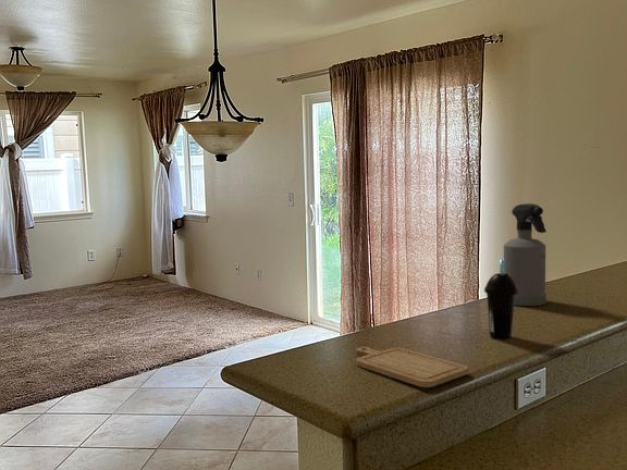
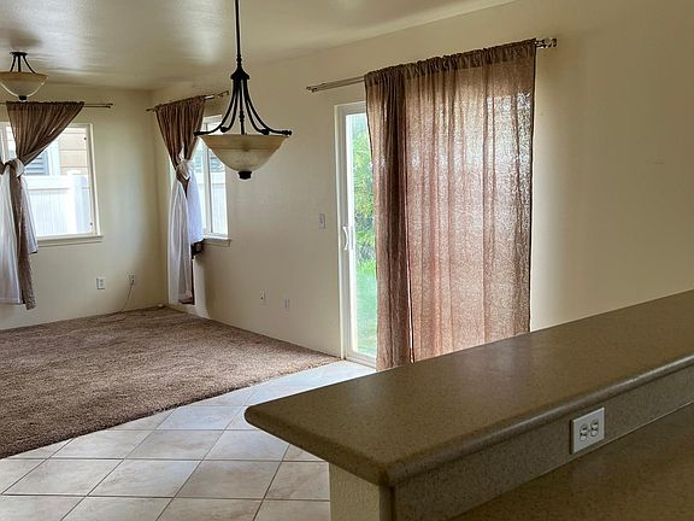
- spray bottle (526, 252)
- cup (501, 298)
- chopping board (401, 362)
